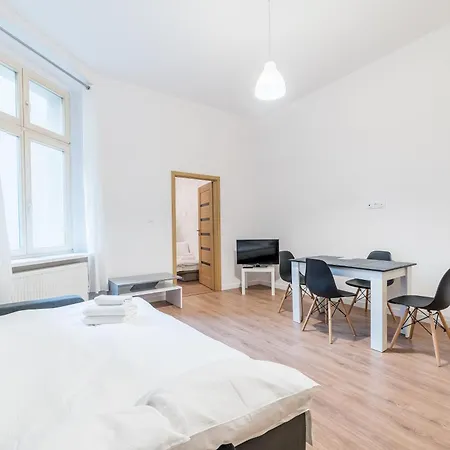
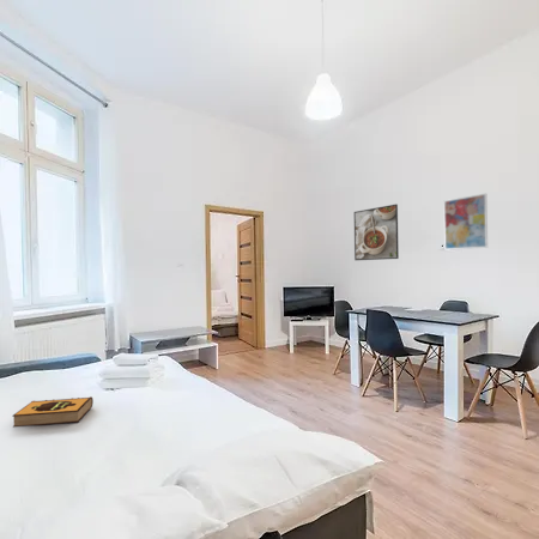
+ hardback book (55, 410)
+ wall art (465, 223)
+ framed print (375, 234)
